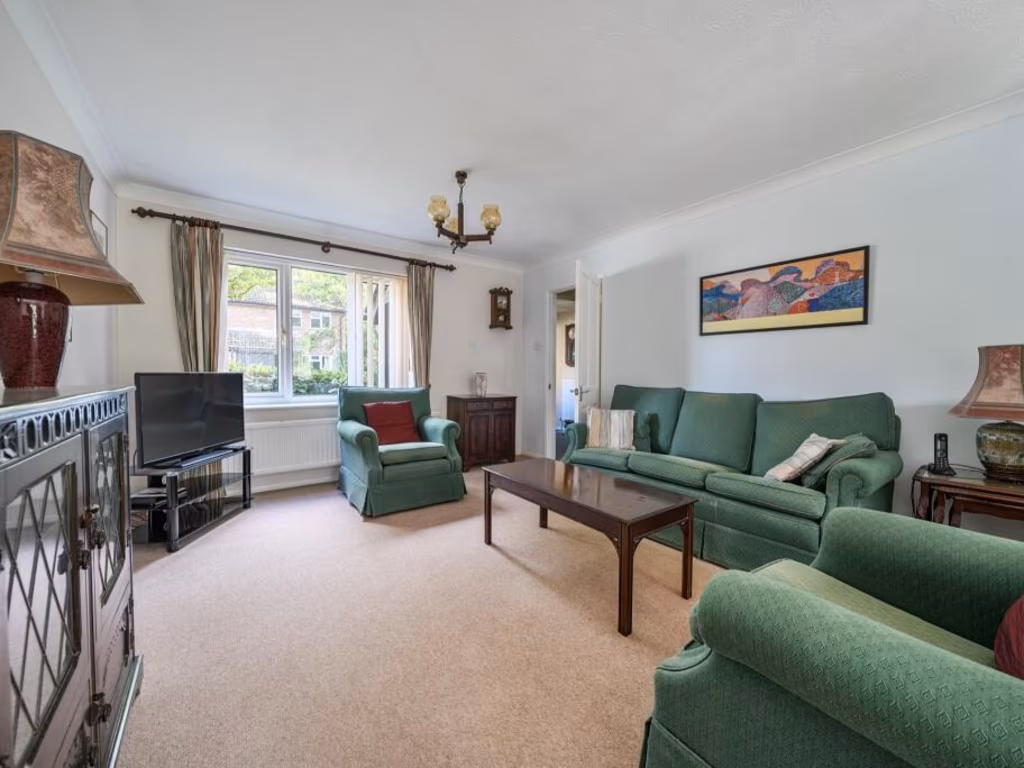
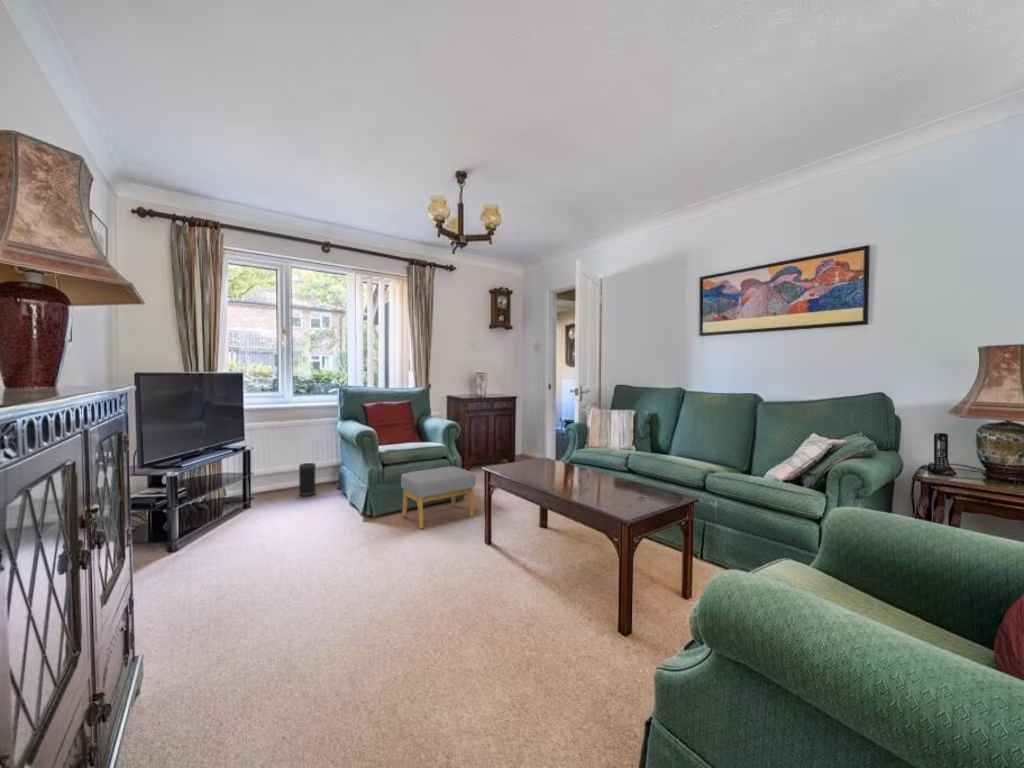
+ speaker (307, 479)
+ footstool (438, 494)
